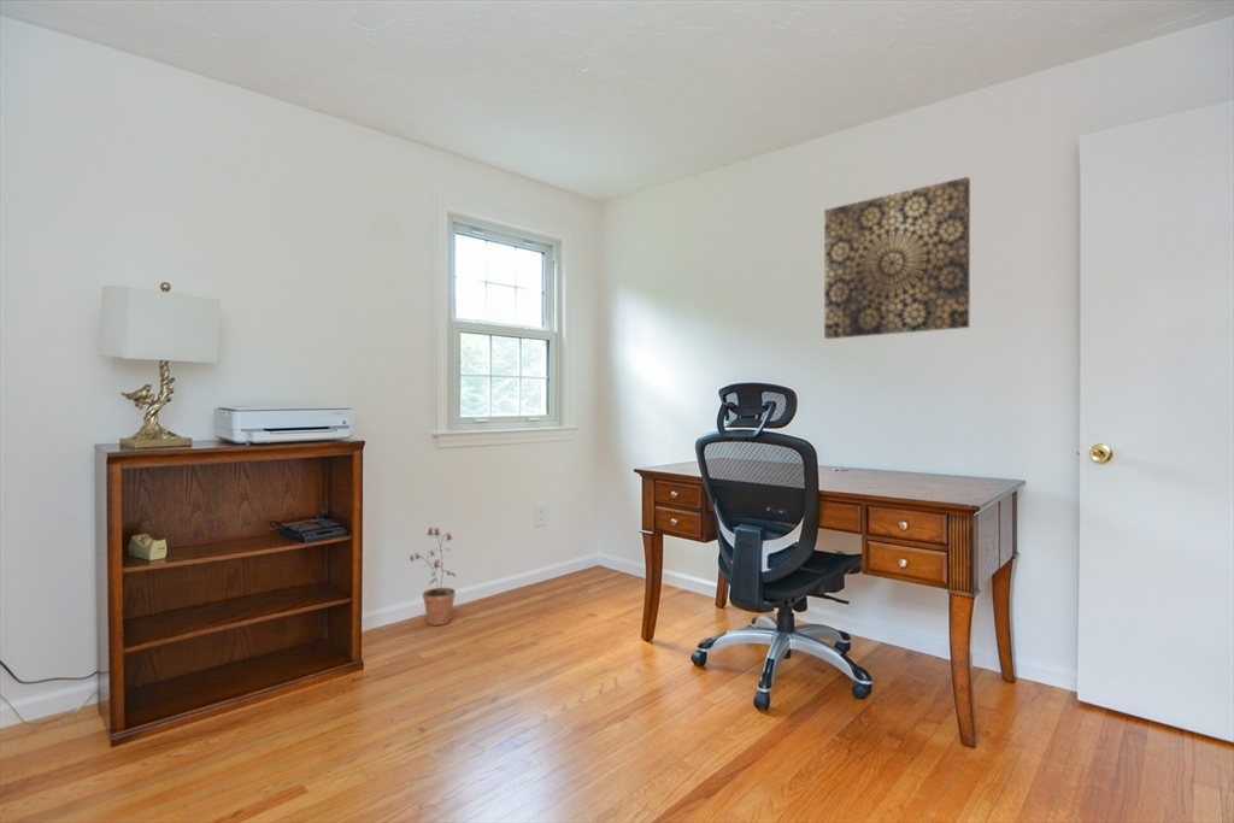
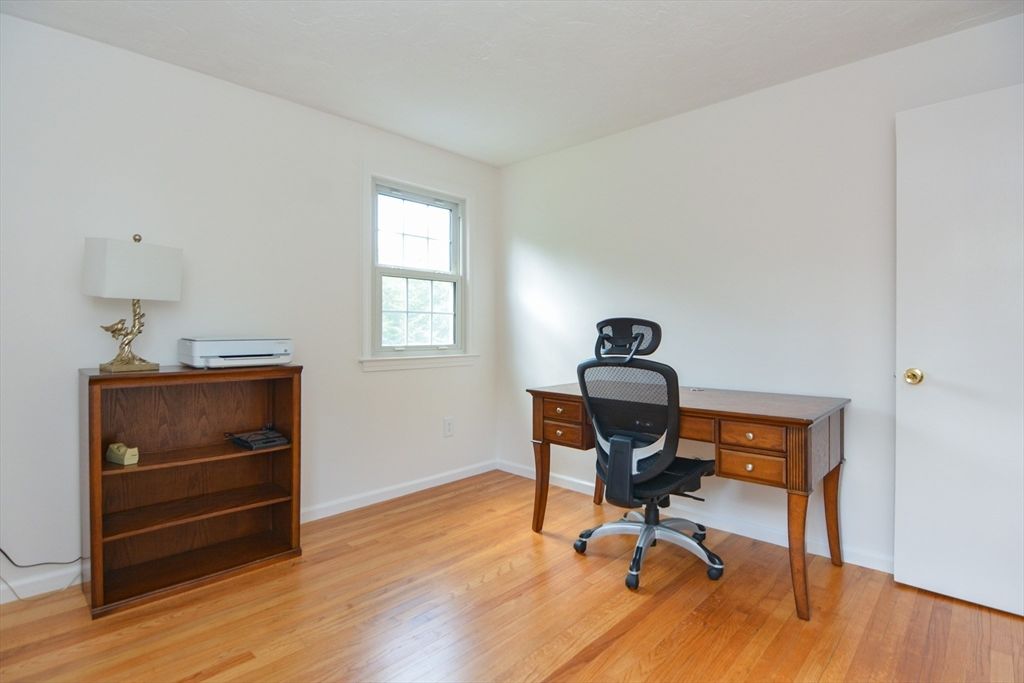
- wall art (892, 264)
- potted plant (435, 577)
